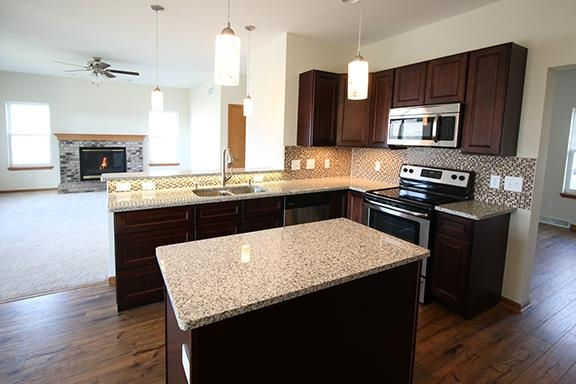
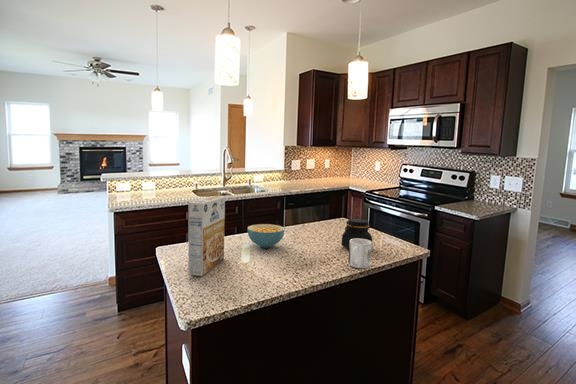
+ mug (358, 253)
+ cereal bowl (265, 237)
+ jar (357, 234)
+ cereal box (207, 233)
